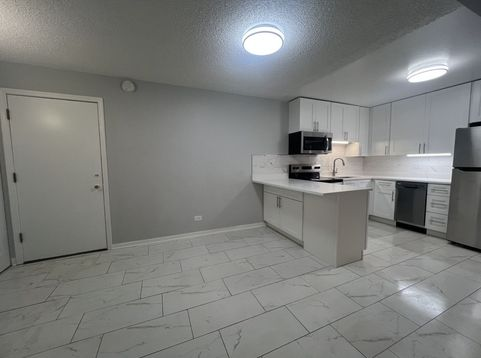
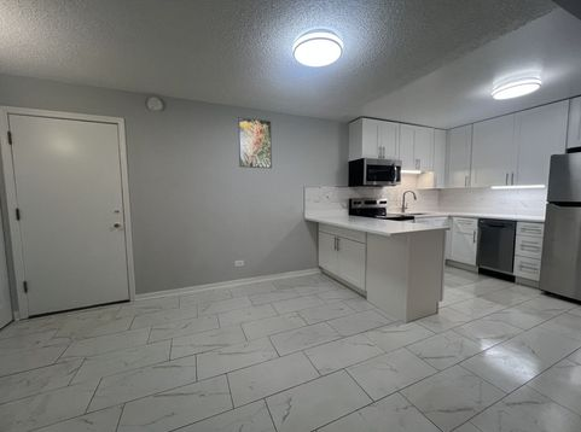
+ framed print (255, 144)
